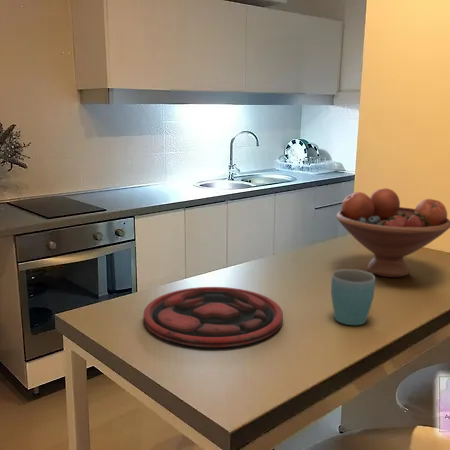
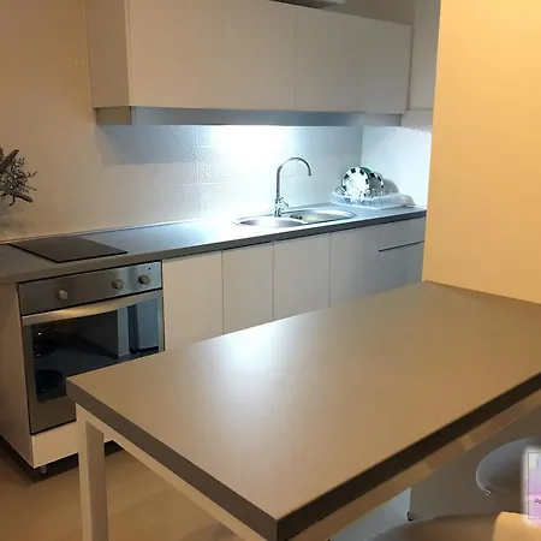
- mug (356, 295)
- plate (213, 312)
- fruit bowl (390, 233)
